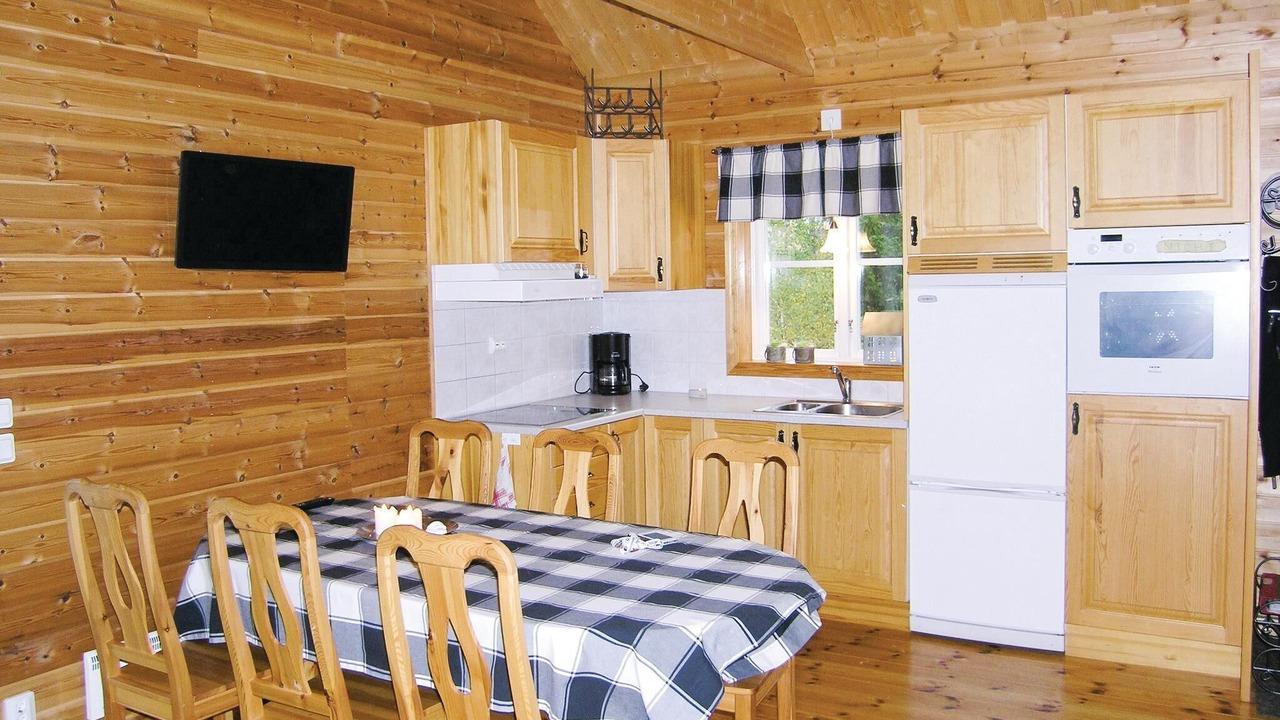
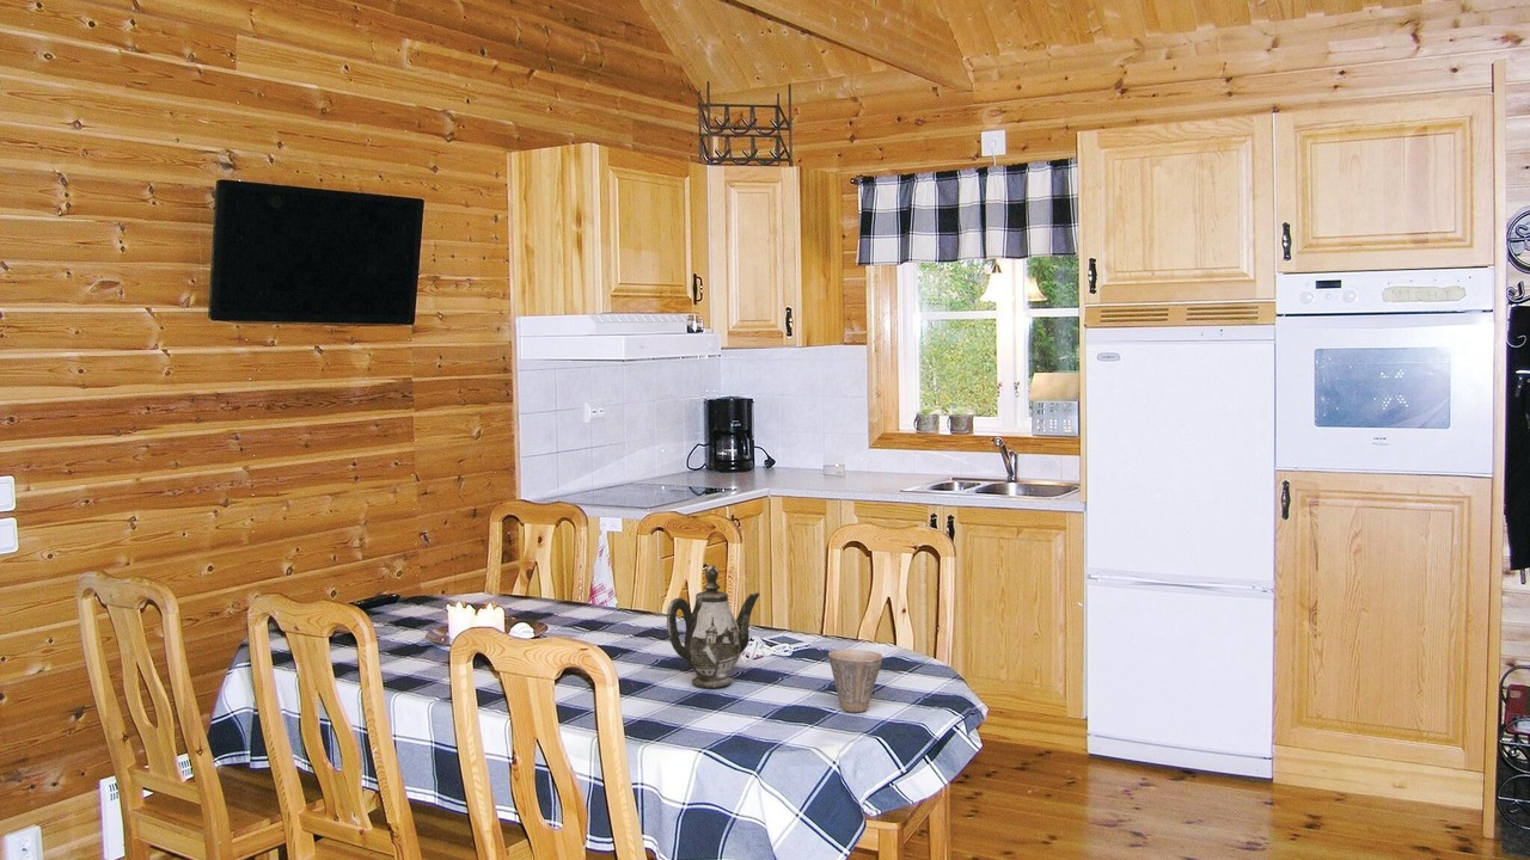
+ cup (856, 681)
+ teapot (714, 624)
